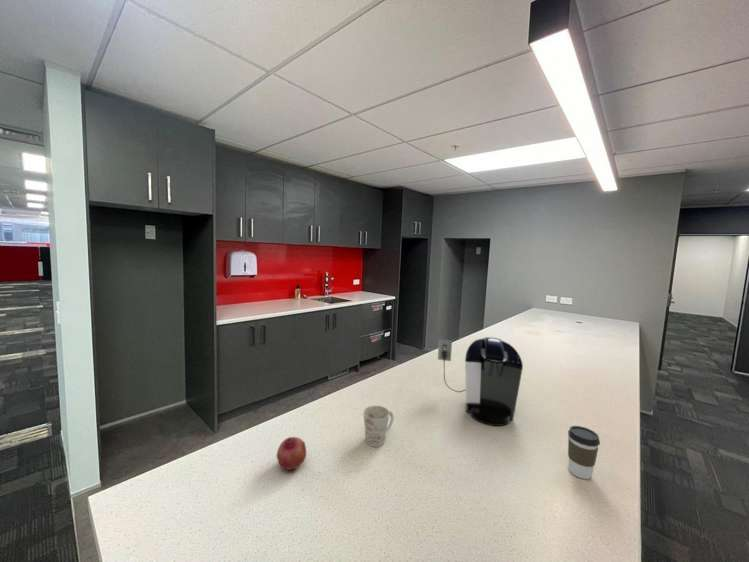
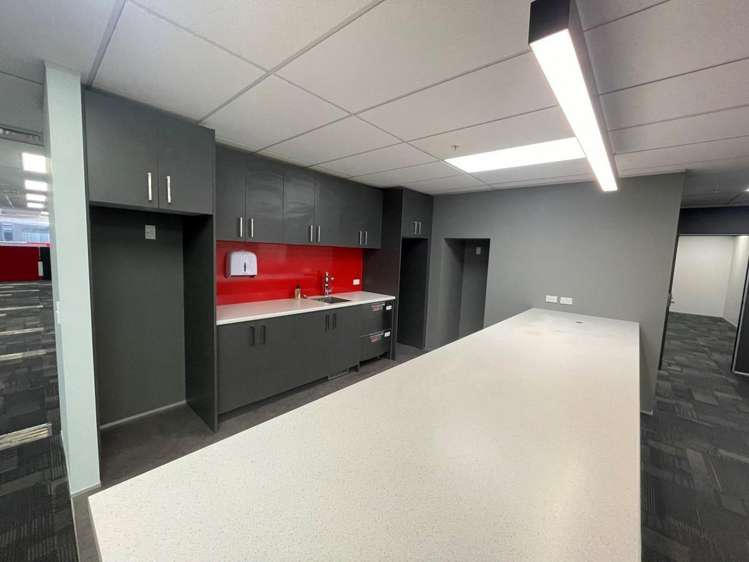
- coffee maker (476, 373)
- coffee cup (581, 452)
- fruit (291, 450)
- mug (380, 424)
